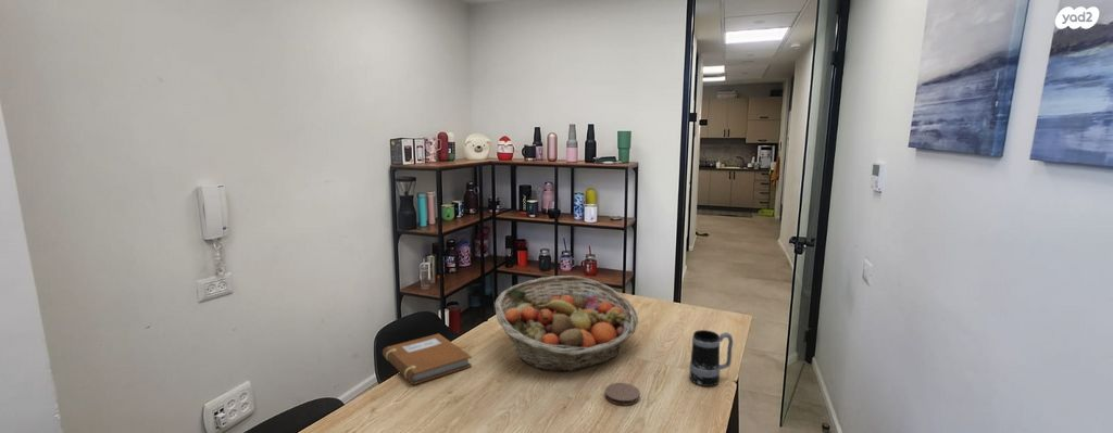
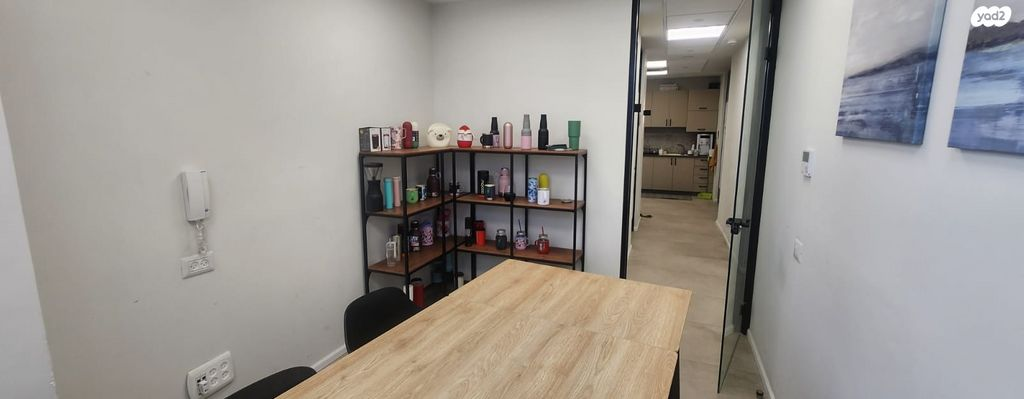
- coaster (622, 393)
- fruit basket (566, 320)
- notebook (425, 356)
- mug (711, 356)
